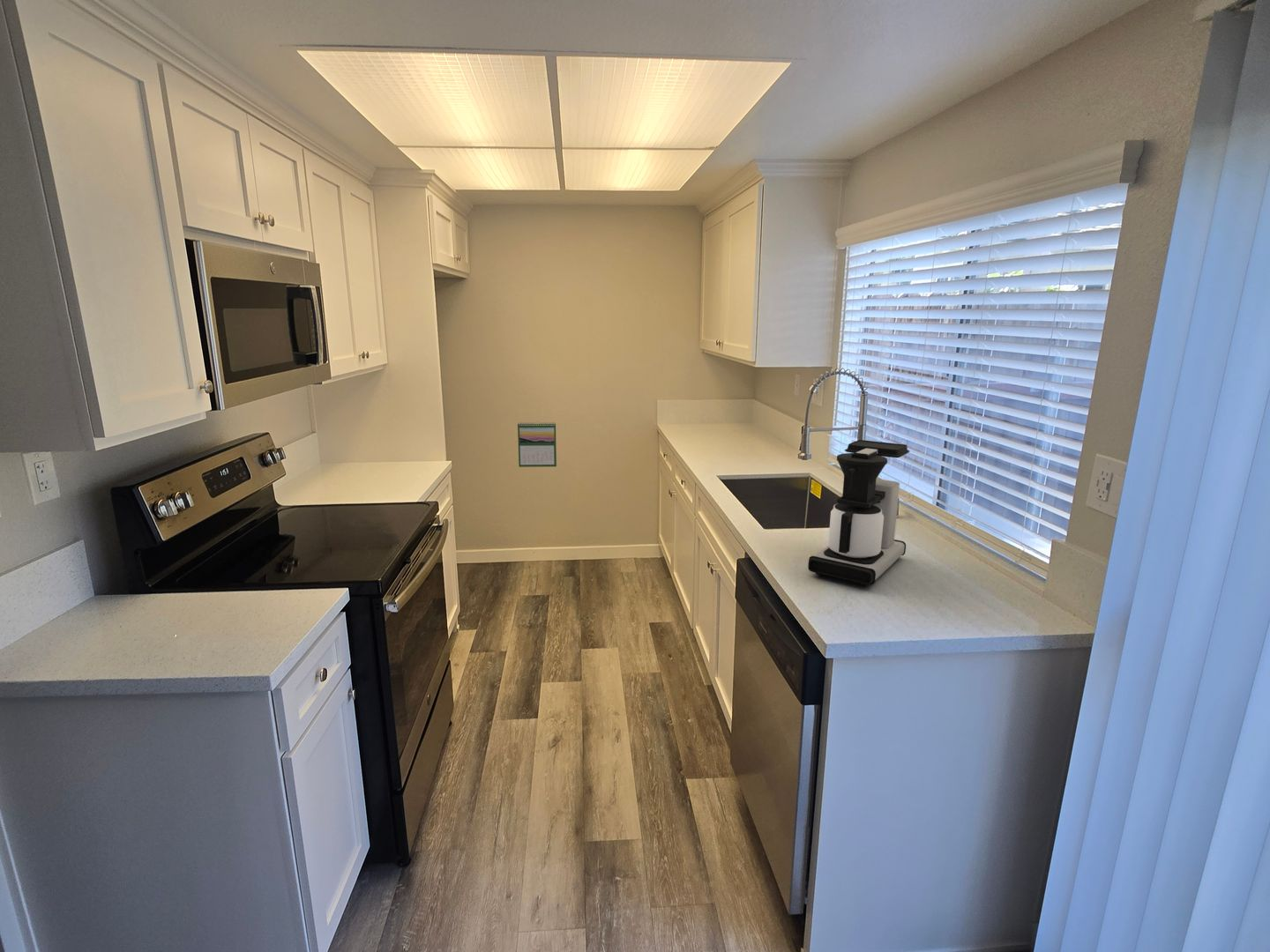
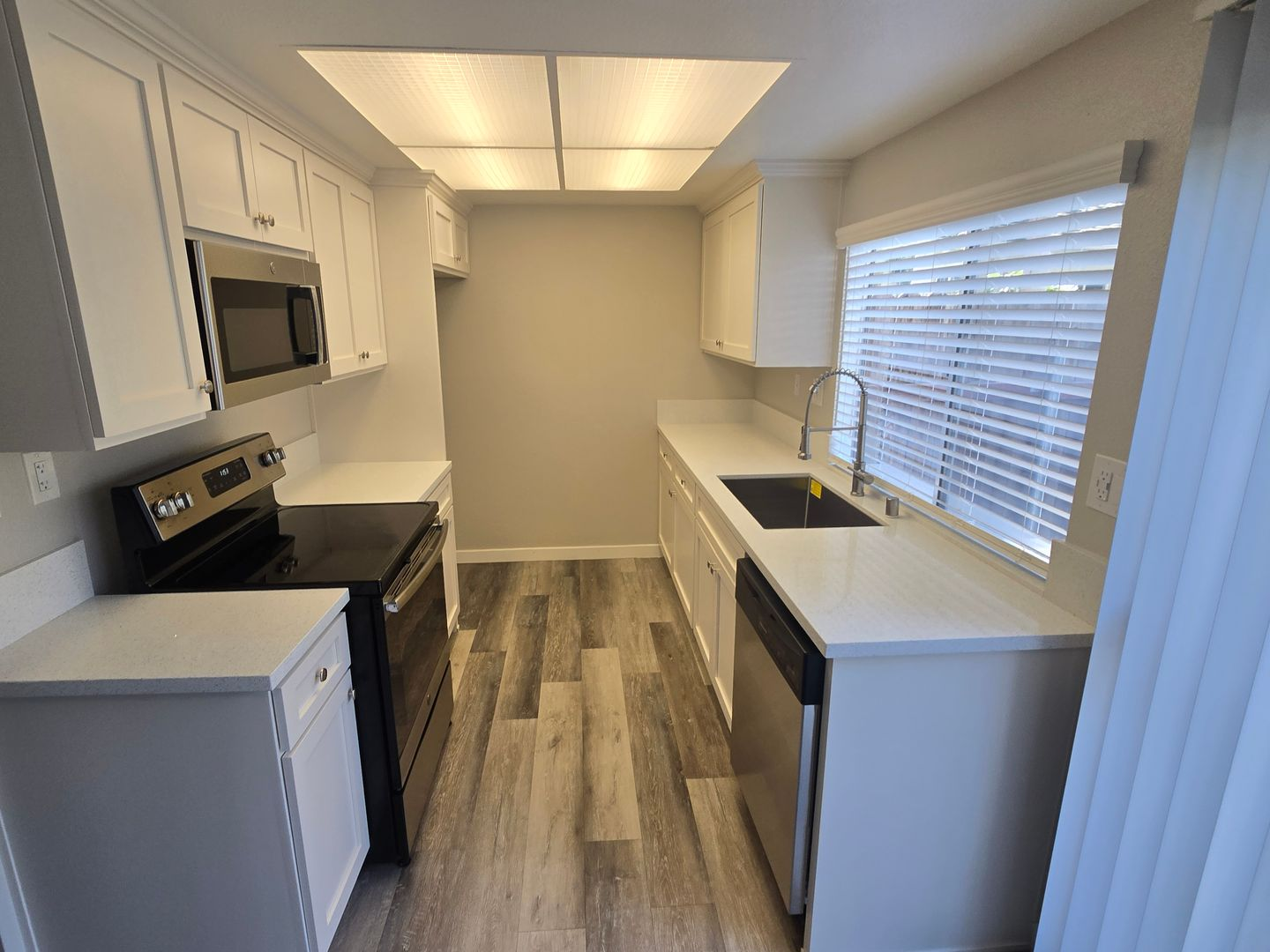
- coffee maker (863, 509)
- calendar (537, 444)
